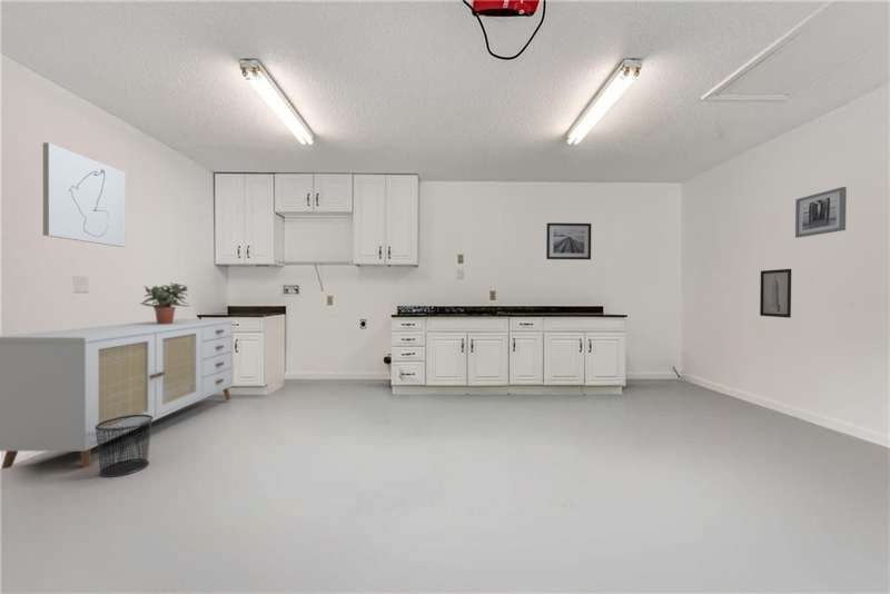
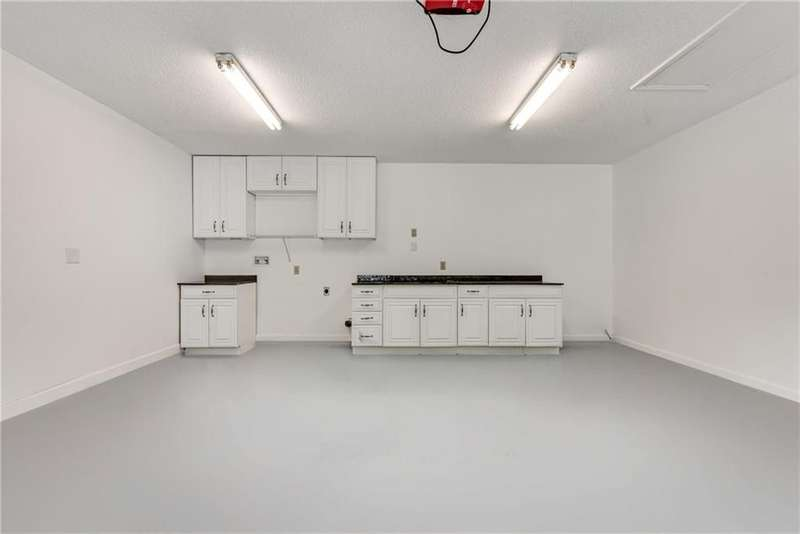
- wall art (568, 241)
- wall art (819, 214)
- waste bin (125, 445)
- wall art (88, 200)
- wall art (774, 293)
- potted plant (164, 303)
- sideboard (146, 376)
